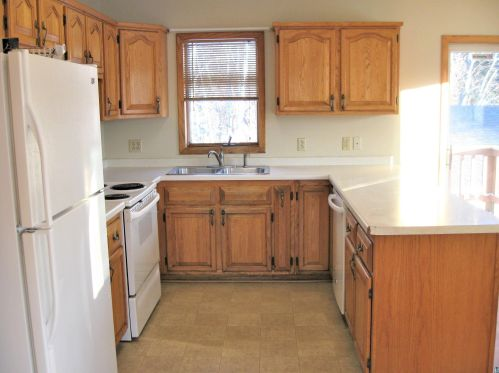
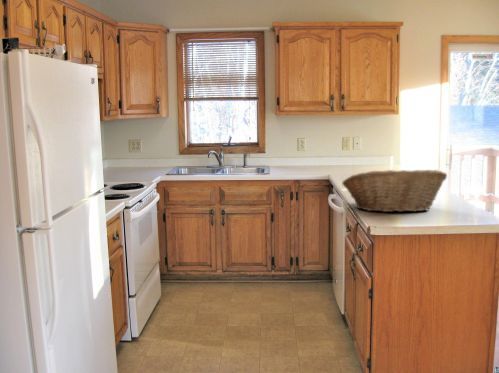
+ fruit basket (393, 188)
